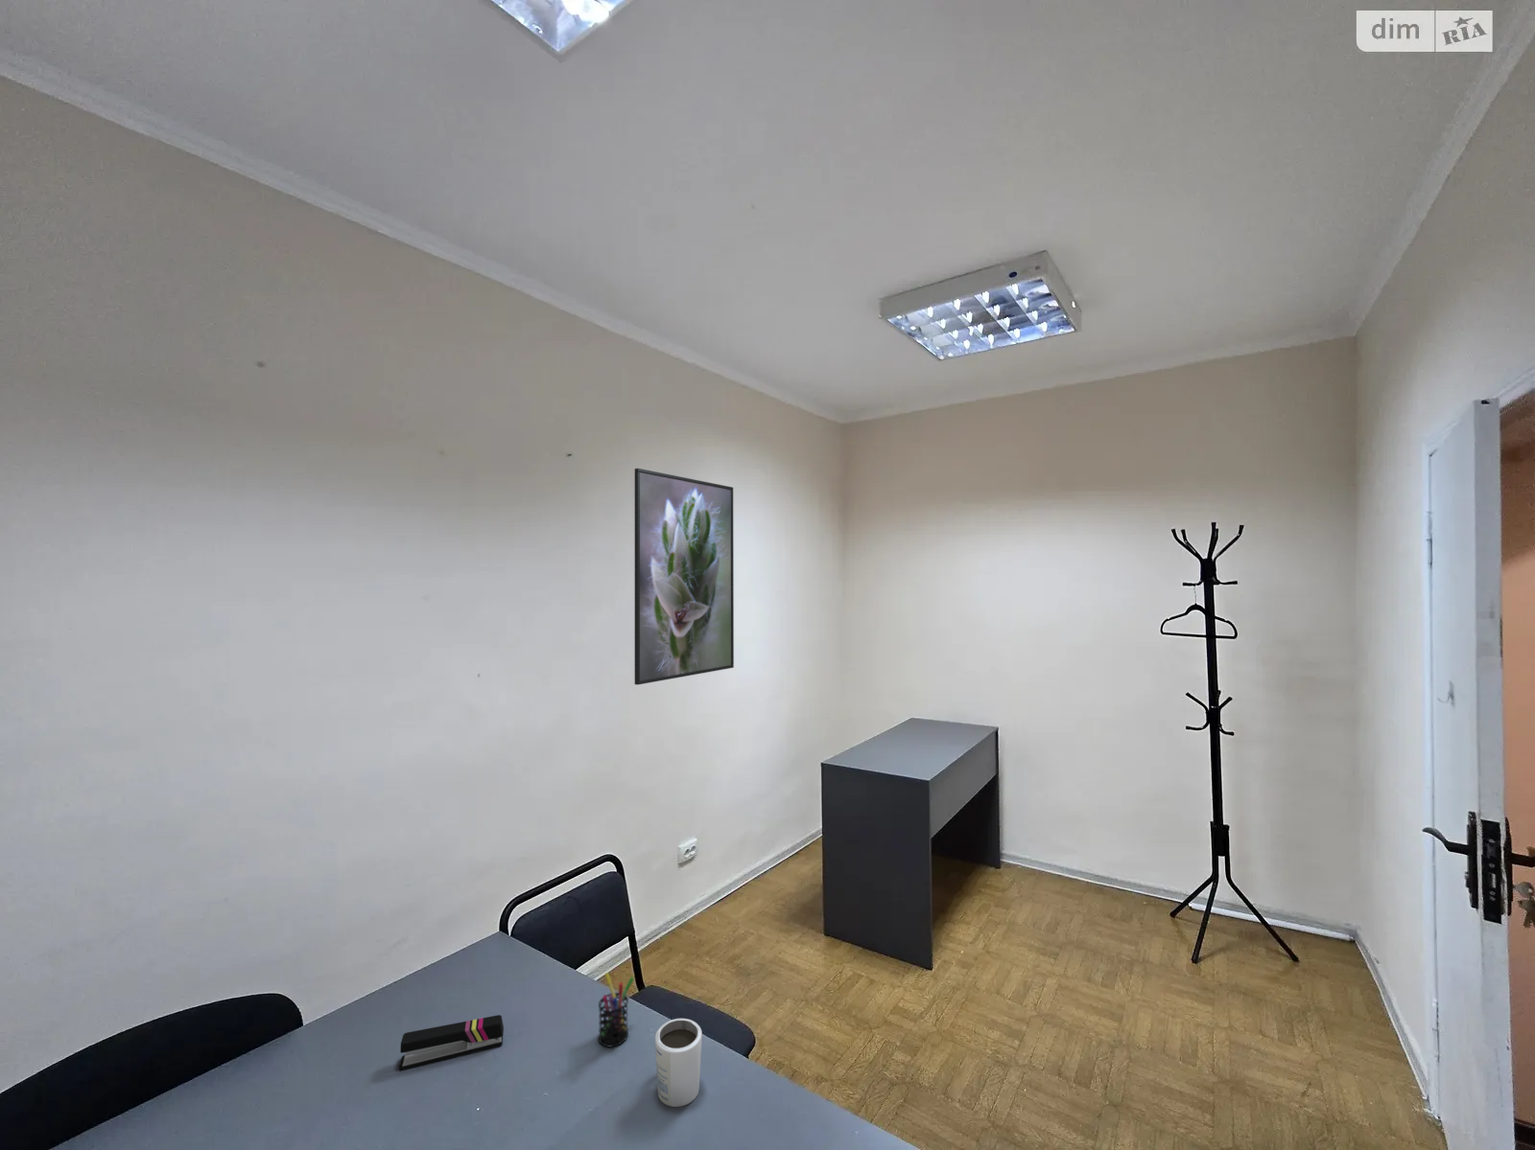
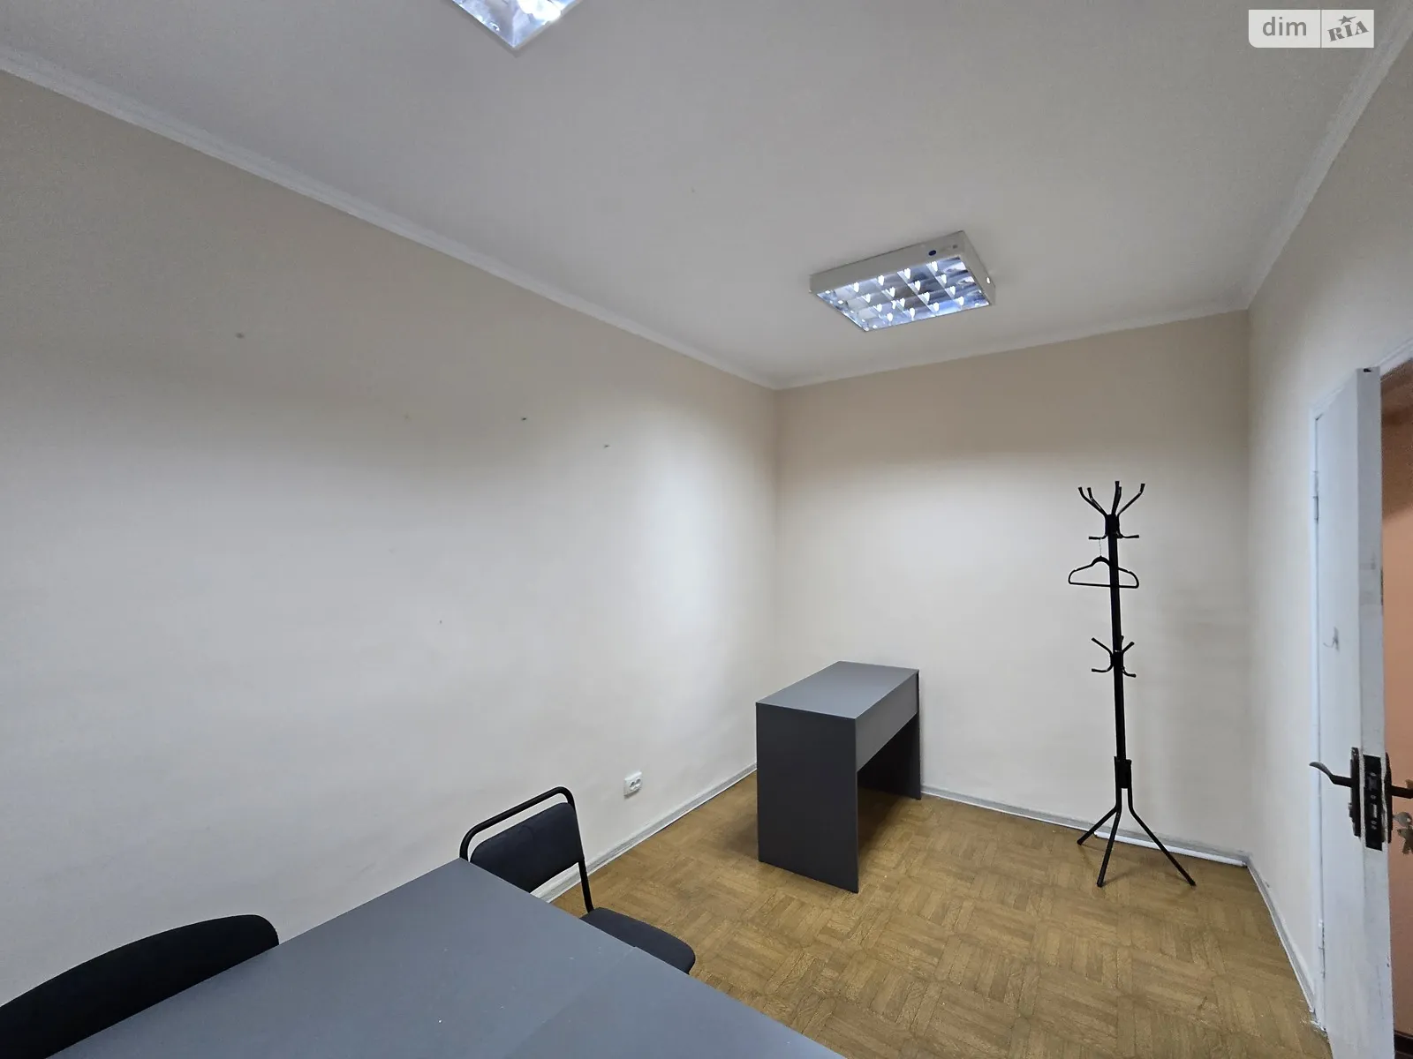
- mug (677, 1055)
- pen holder (616, 1005)
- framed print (688, 576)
- stapler (453, 1039)
